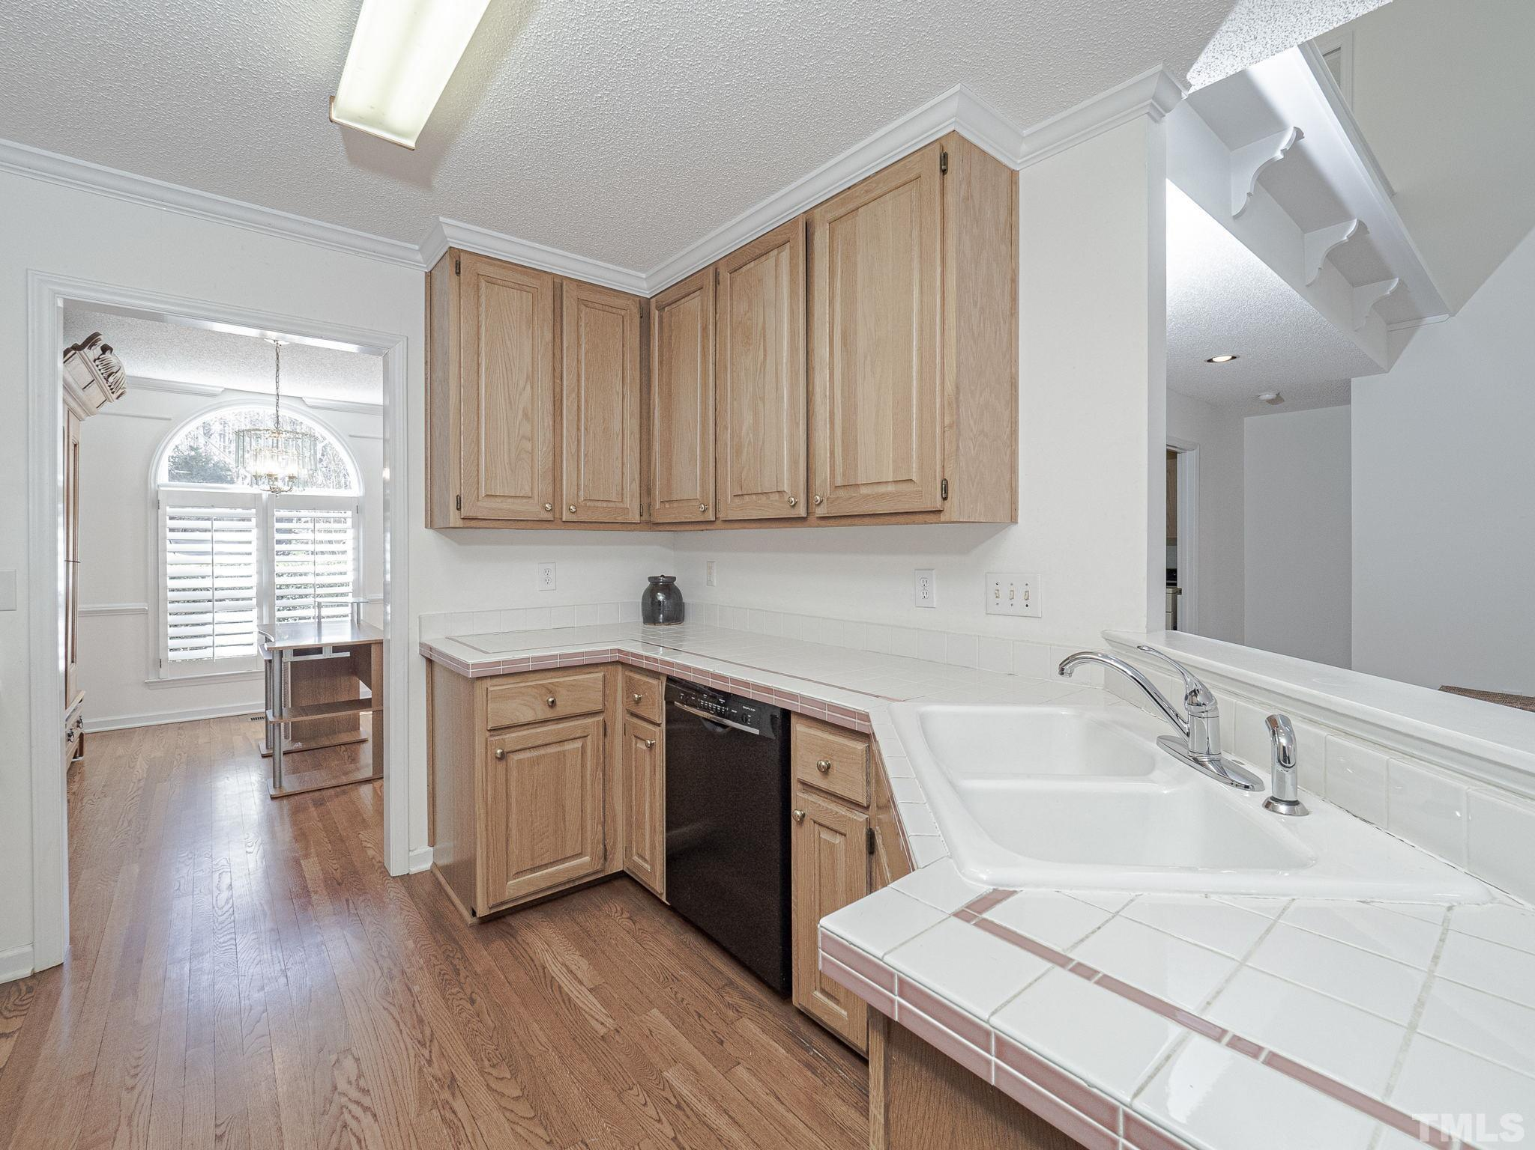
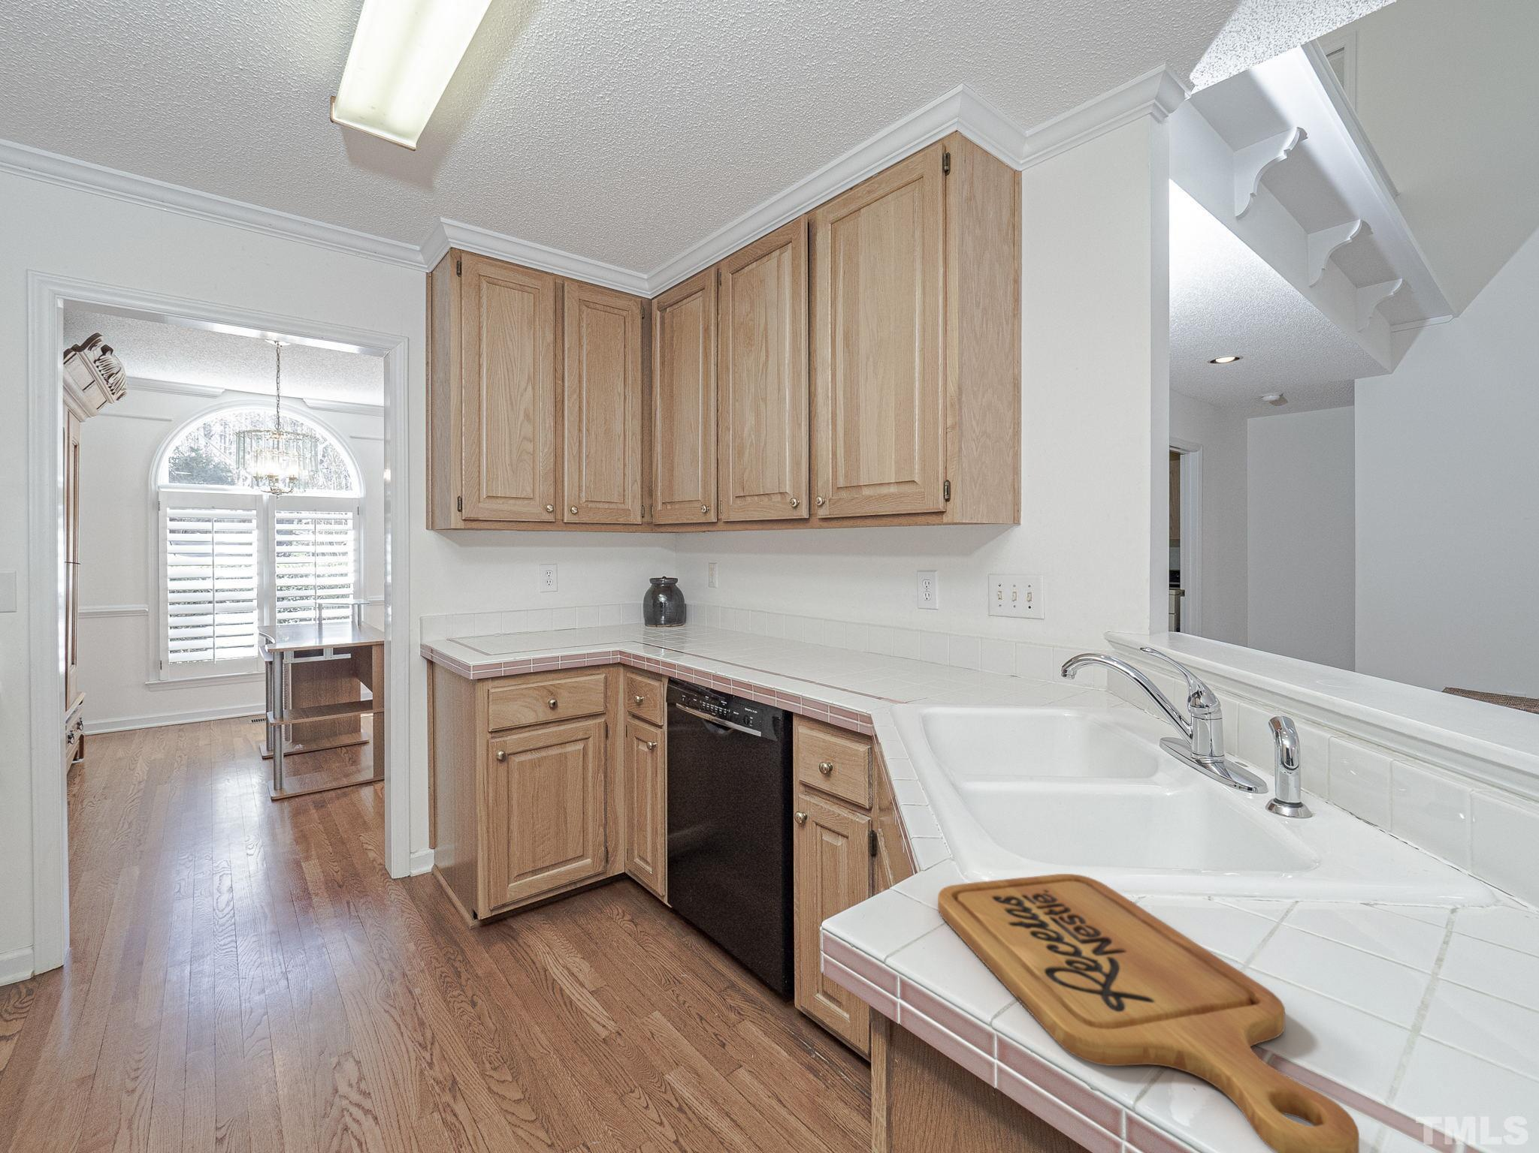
+ cutting board (1125, 980)
